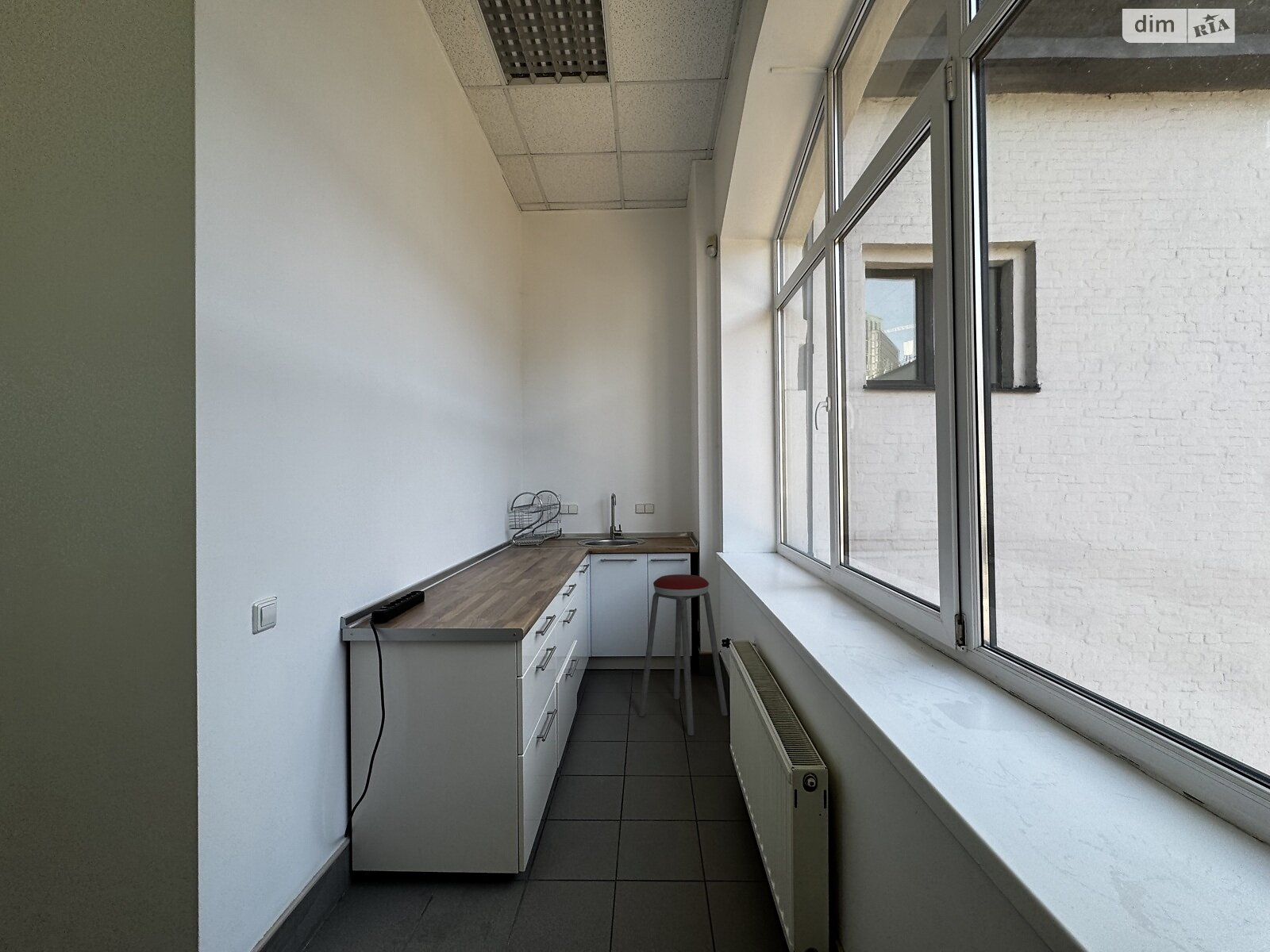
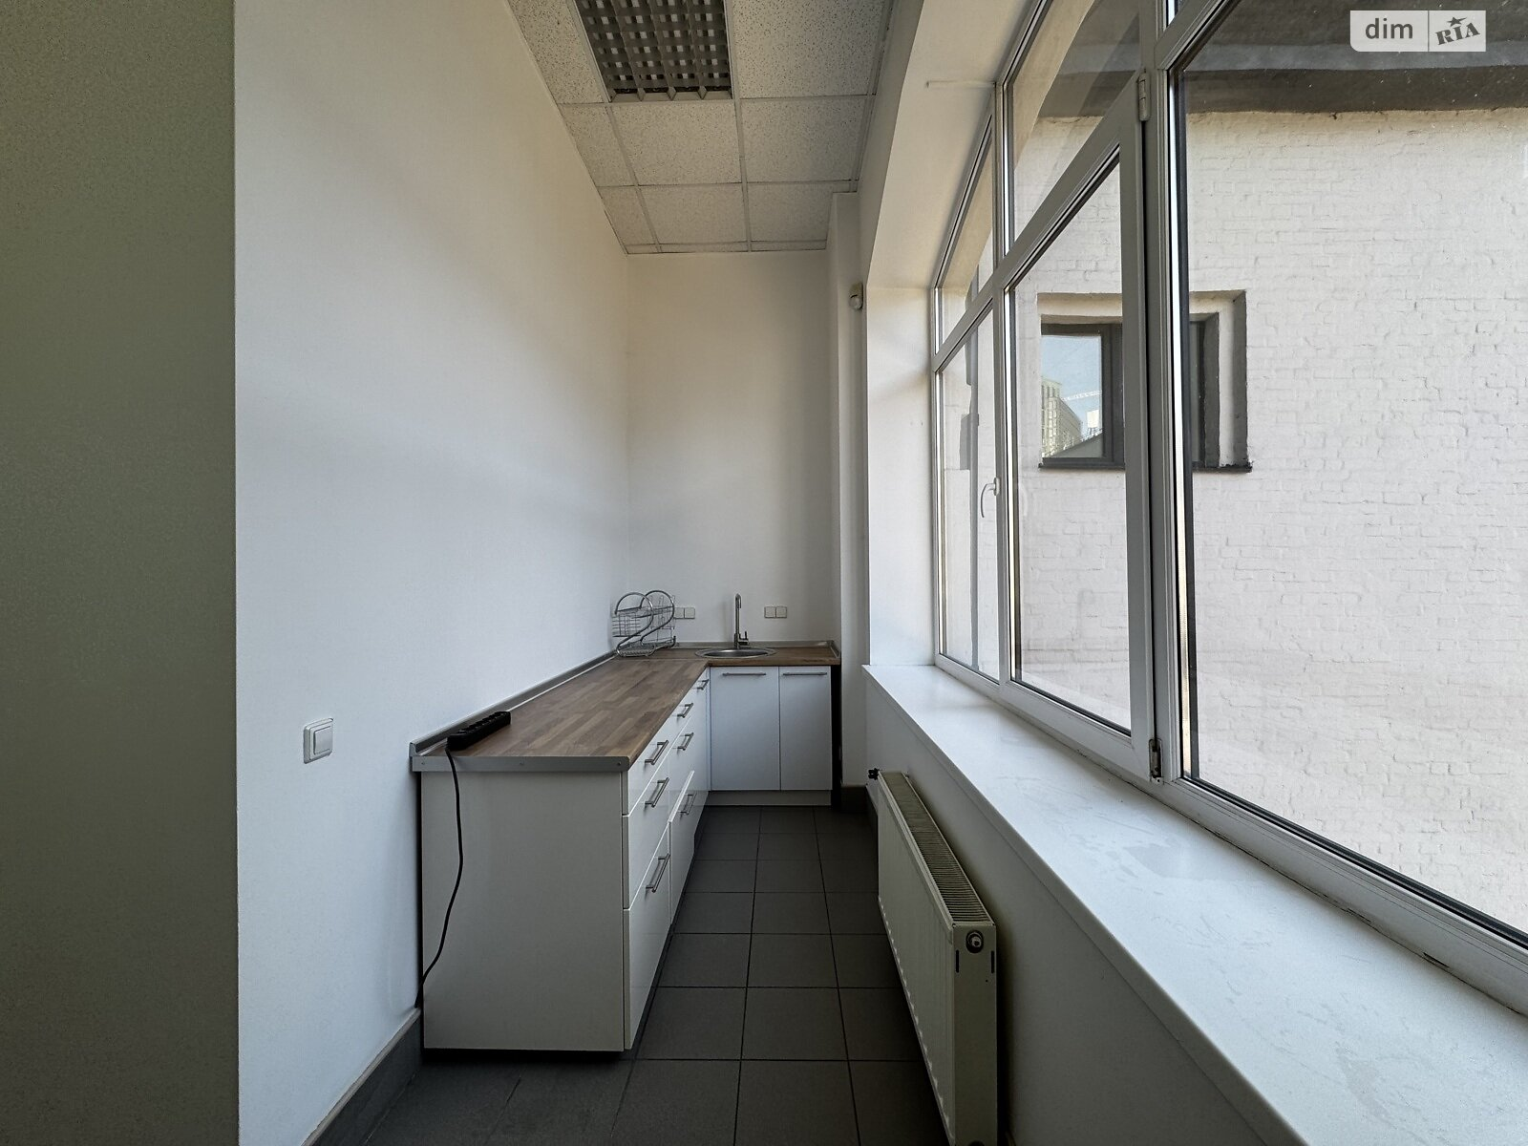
- music stool (683, 646)
